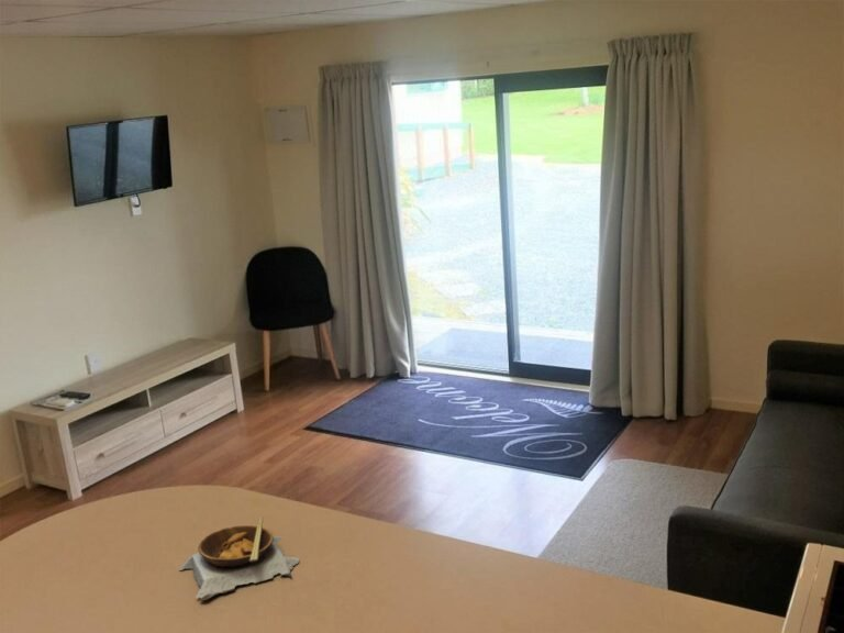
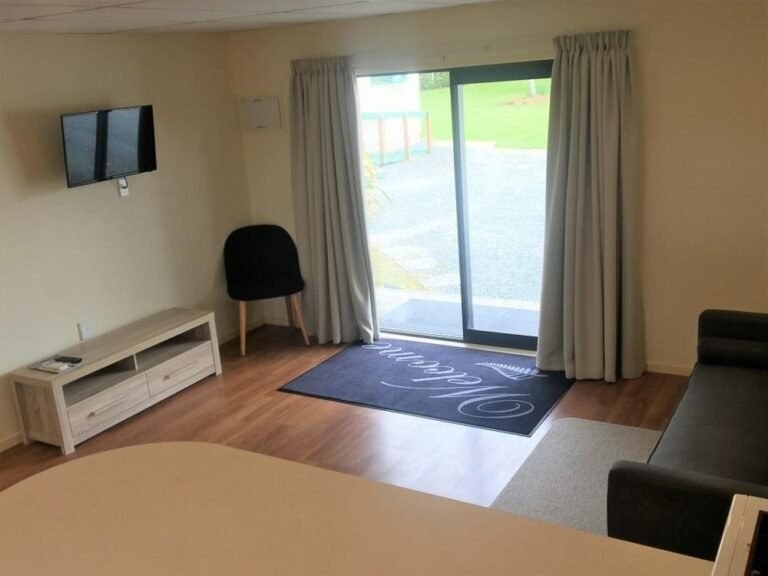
- soup bowl (237, 555)
